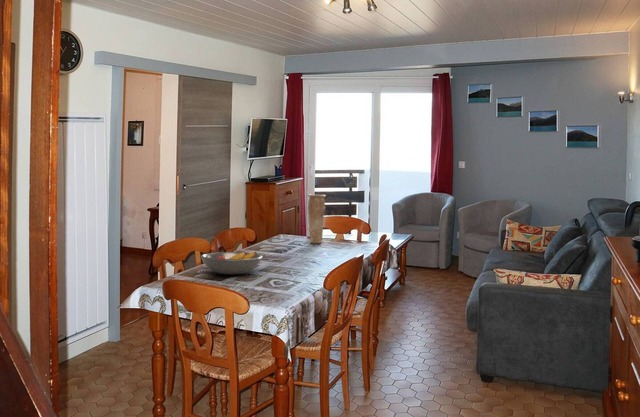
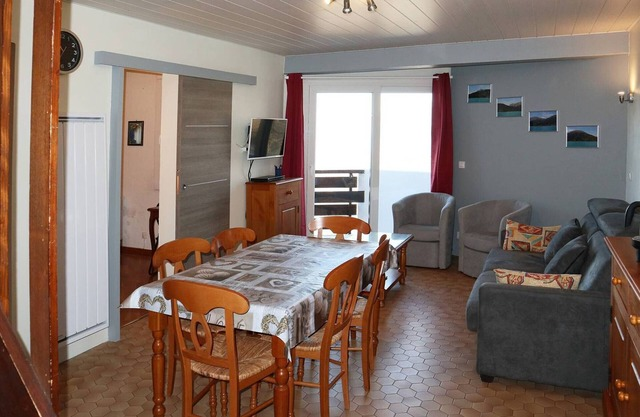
- vase (316, 218)
- fruit bowl (231, 262)
